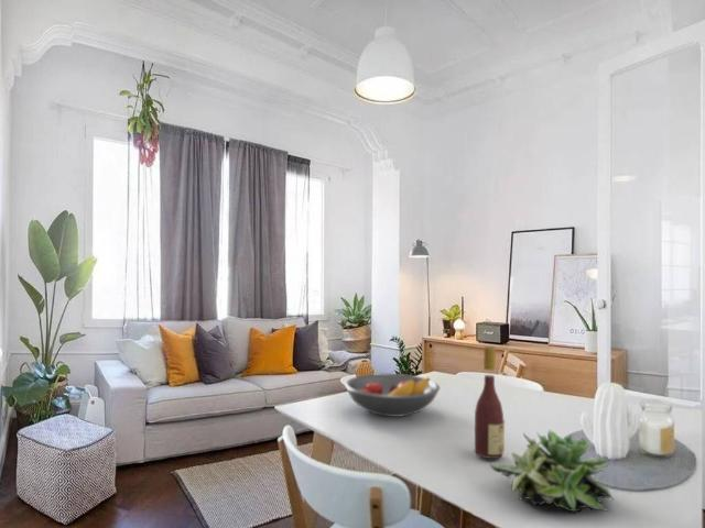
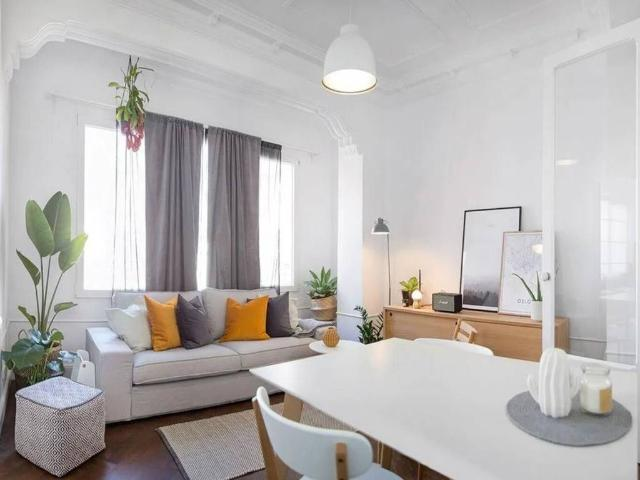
- fruit bowl (391, 393)
- wine bottle (489, 402)
- succulent plant (555, 464)
